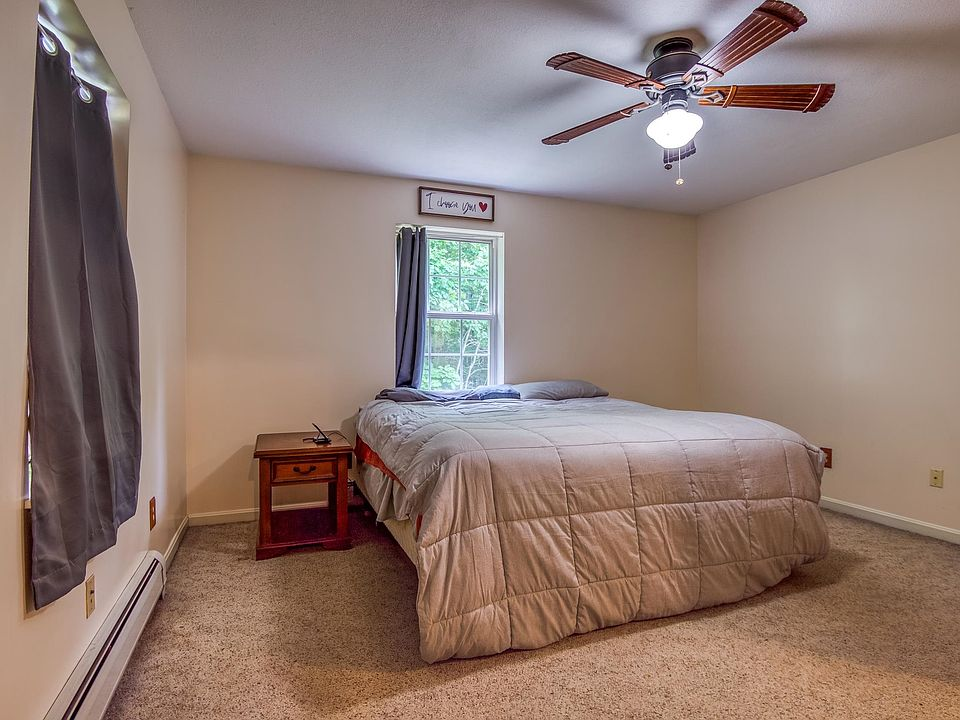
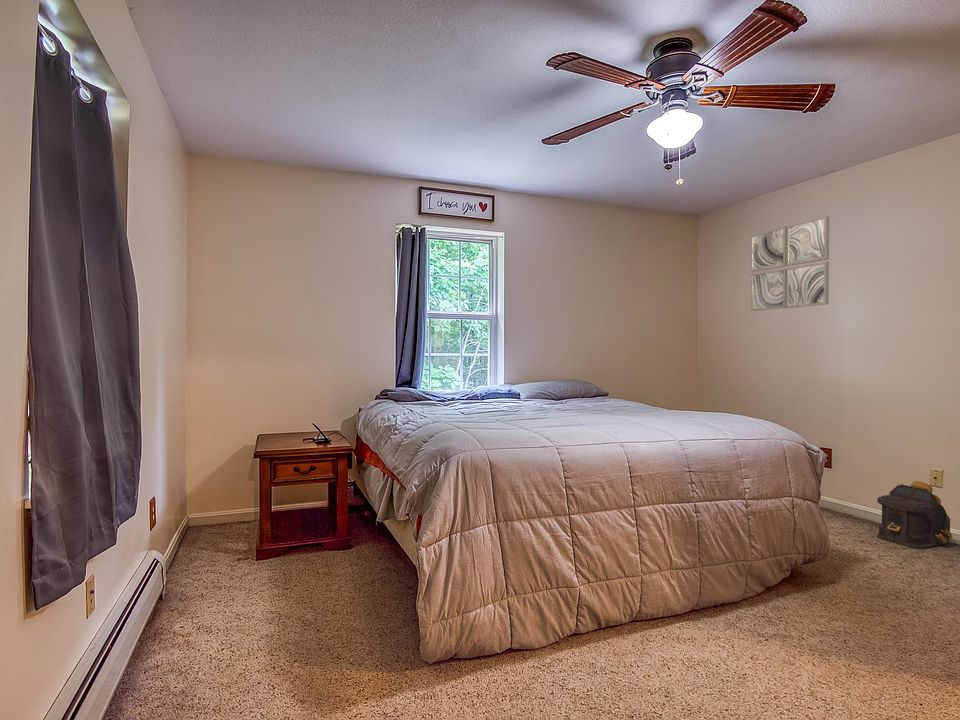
+ backpack (914, 510)
+ wall art (786, 266)
